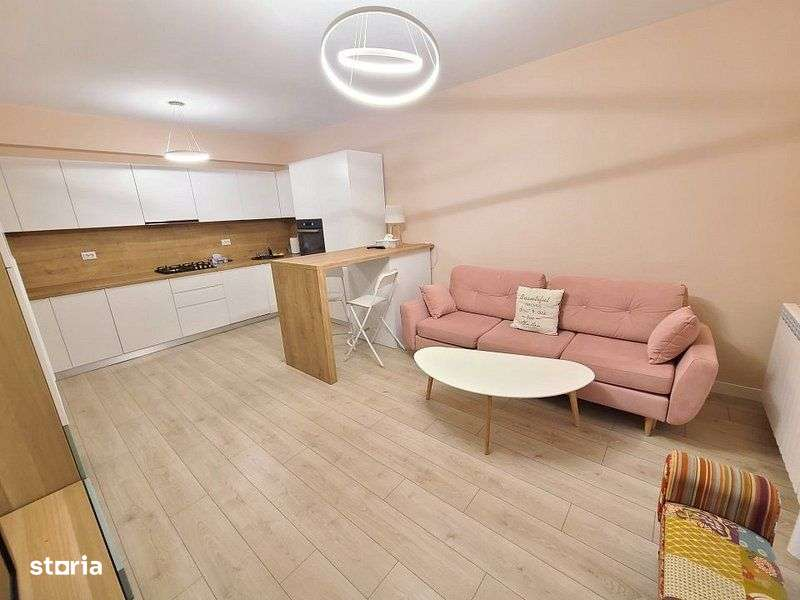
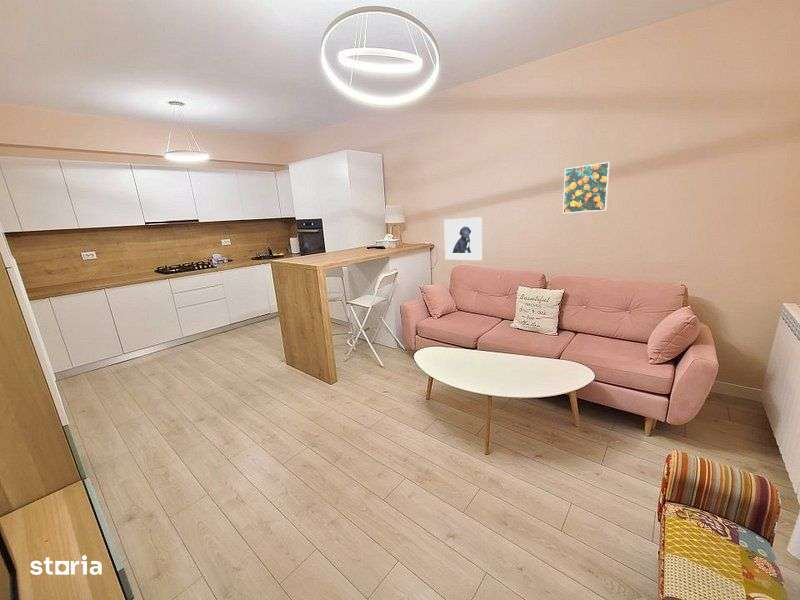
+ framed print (462, 239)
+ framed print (585, 189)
